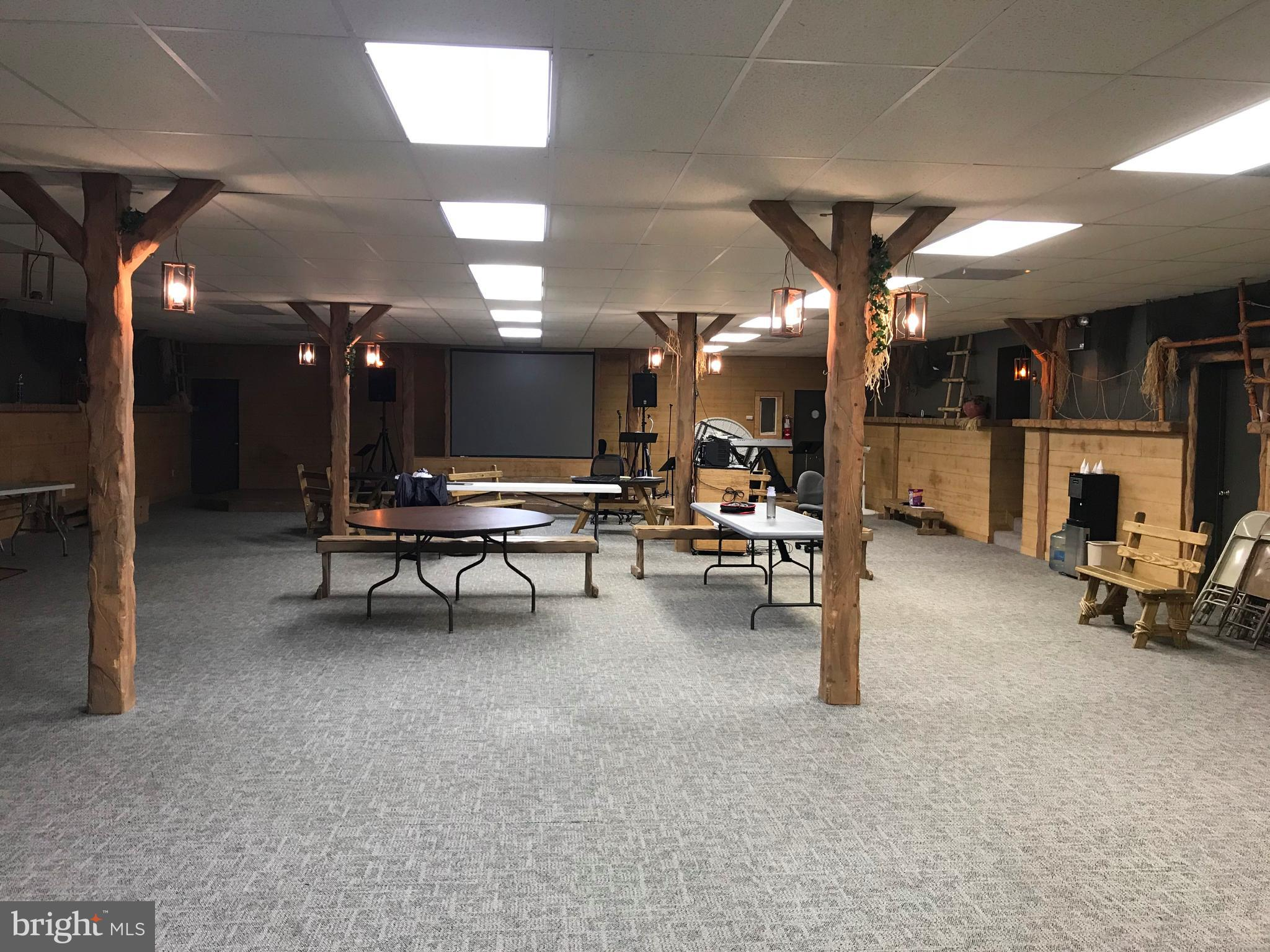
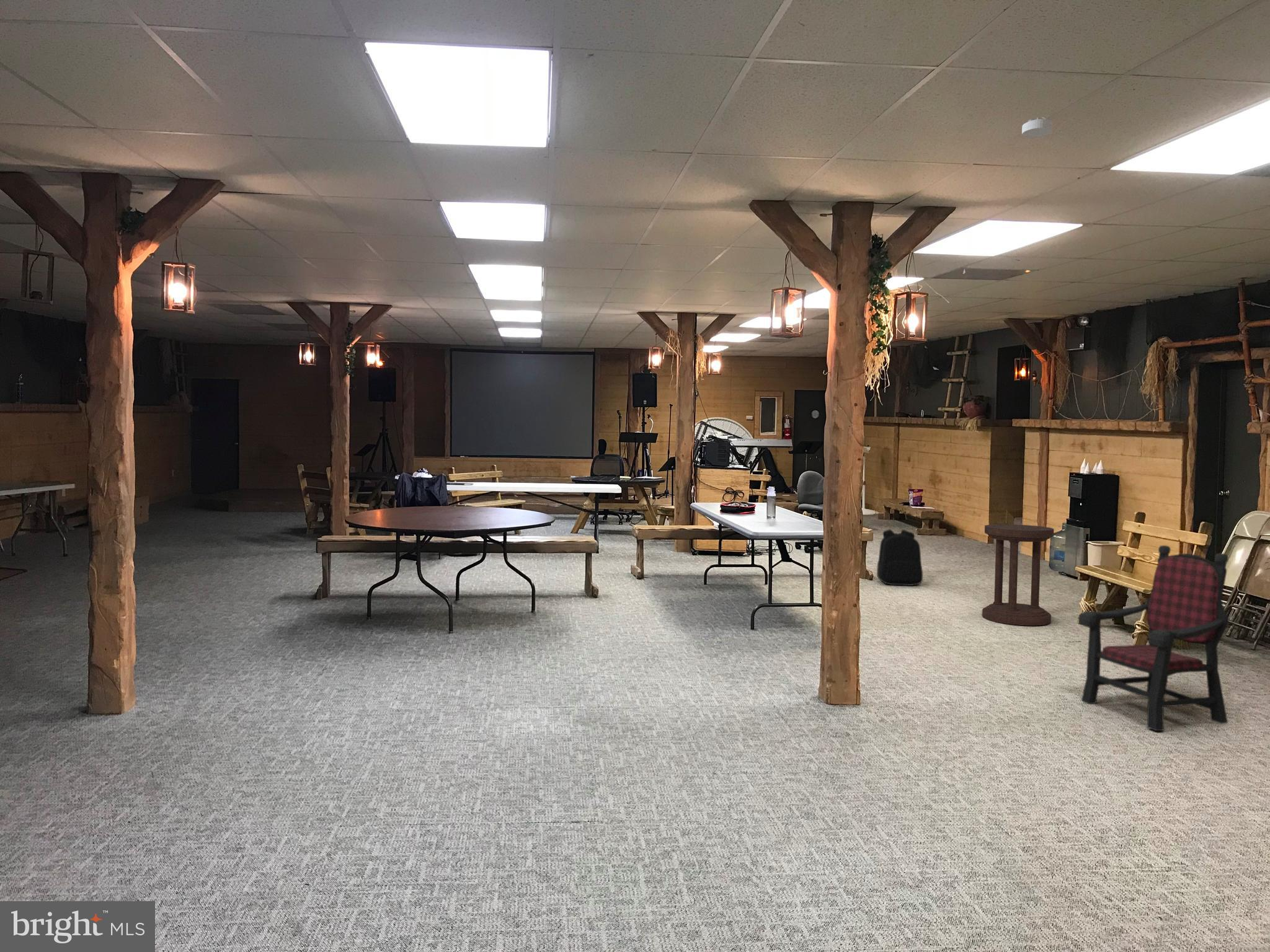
+ side table (1017, 573)
+ armchair (1155, 632)
+ smoke detector (1037, 126)
+ backpack (899, 557)
